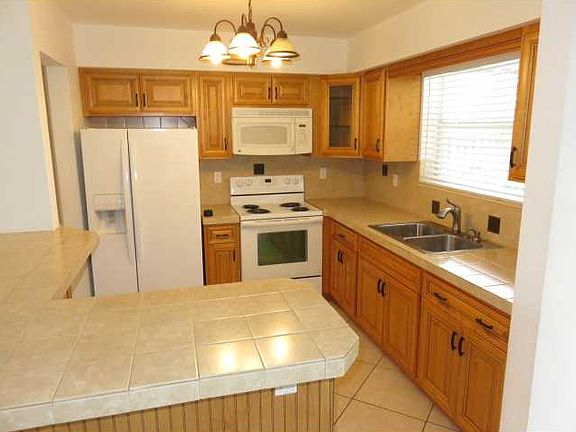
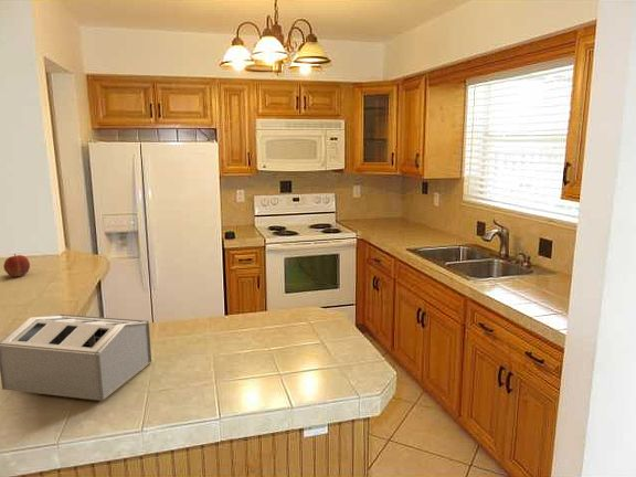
+ toaster (80, 348)
+ apple (17, 265)
